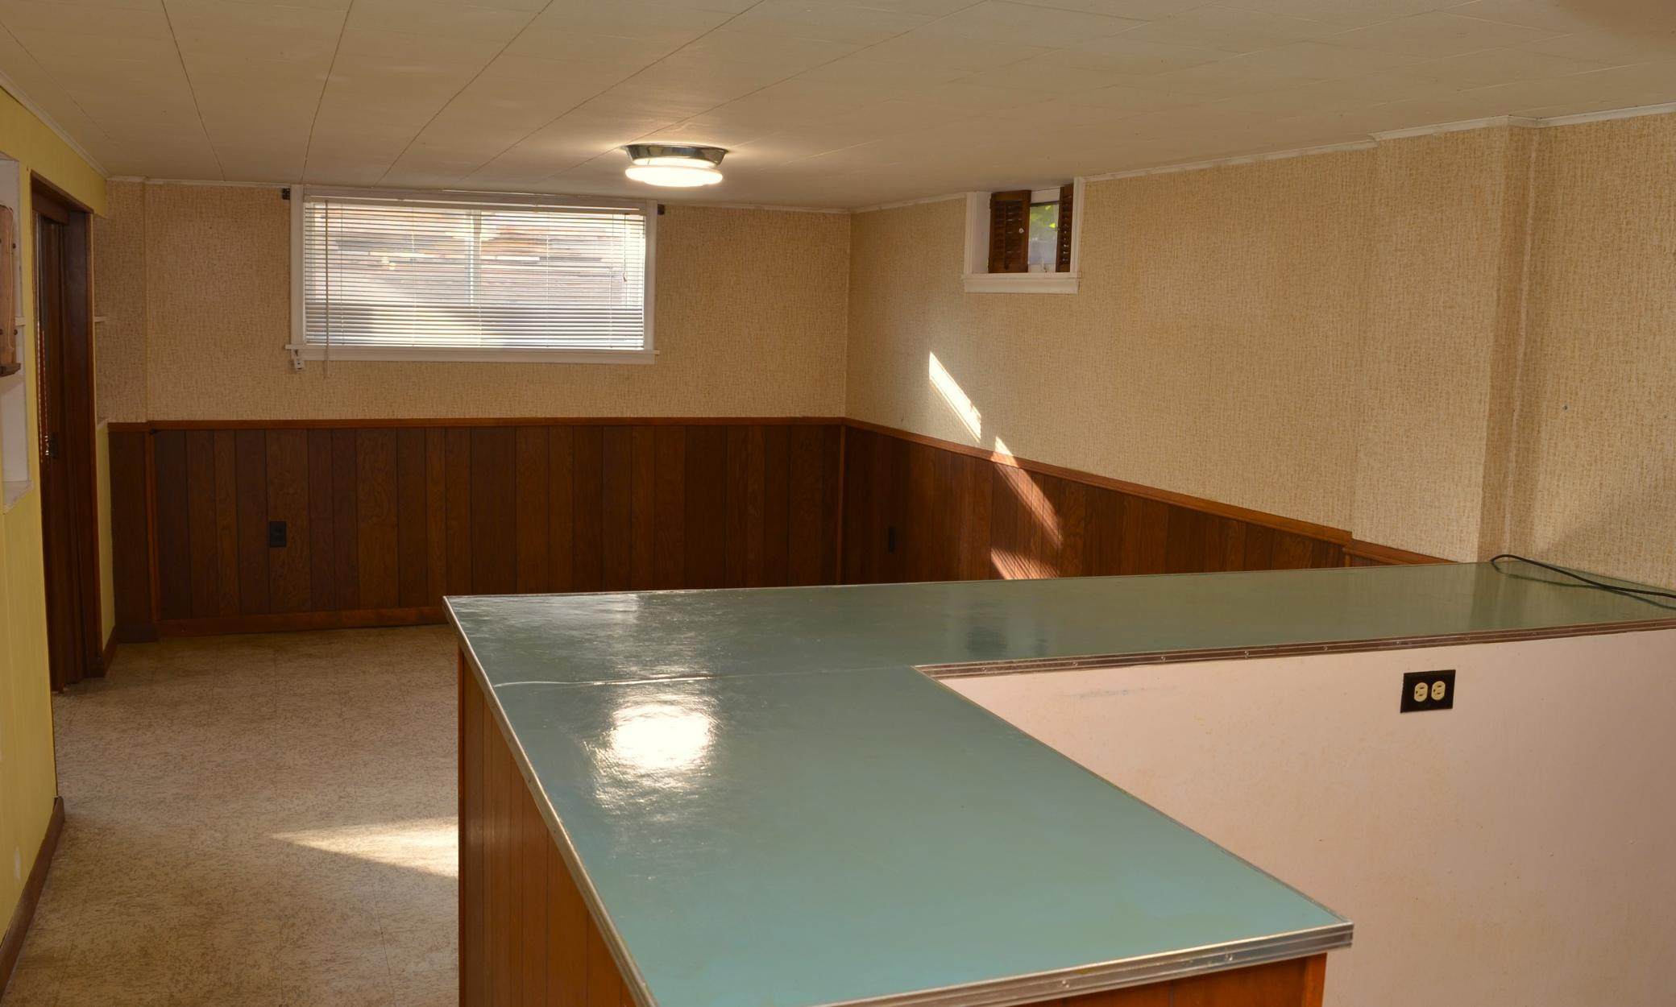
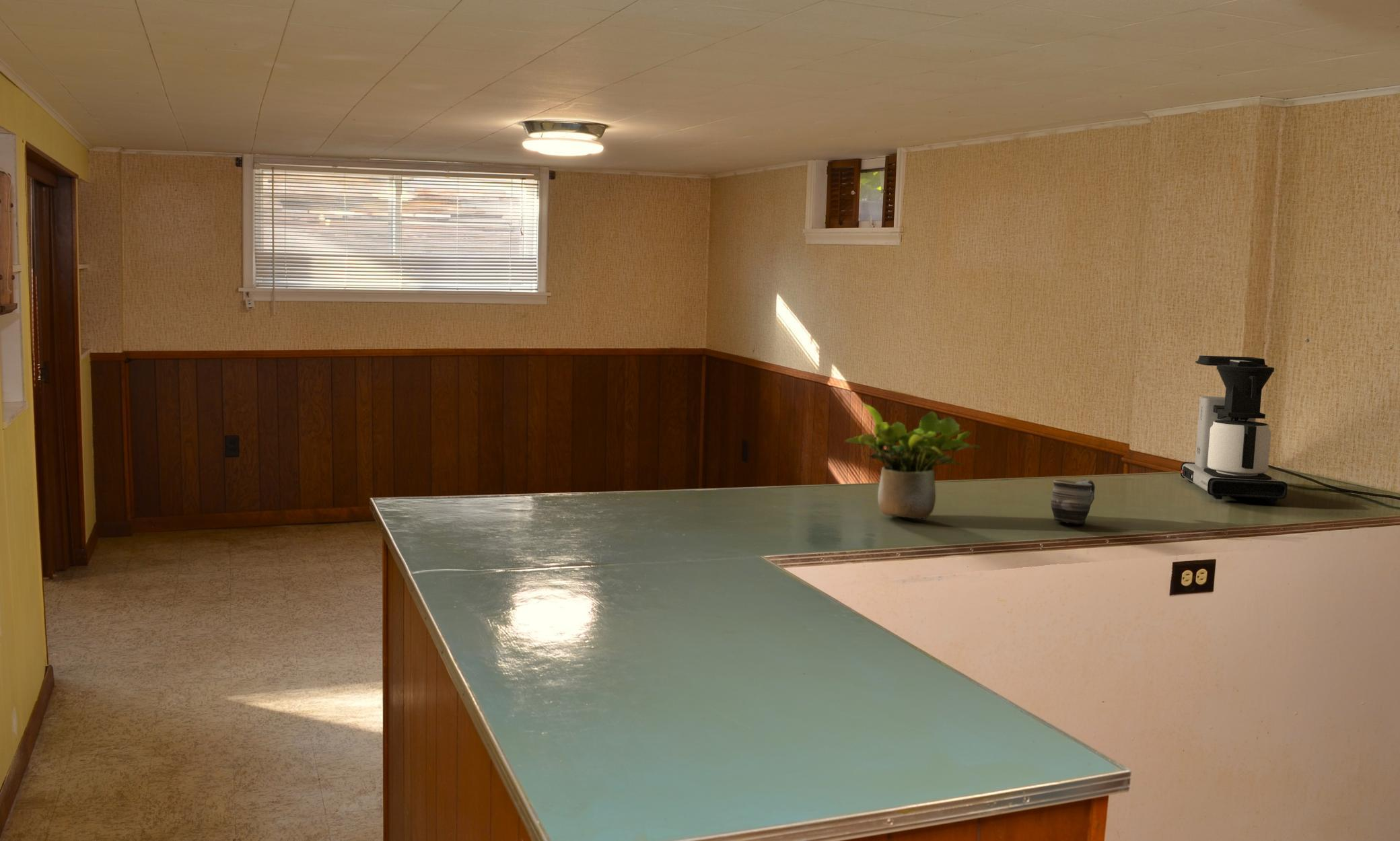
+ potted plant (912, 462)
+ coffee maker (1235, 425)
+ mug (1074, 501)
